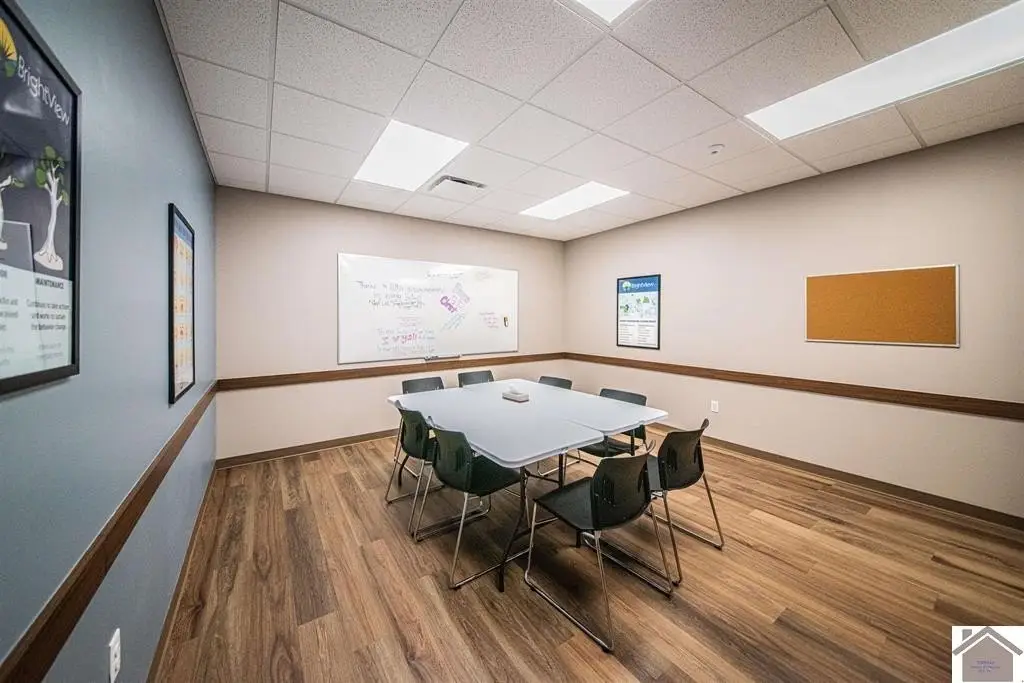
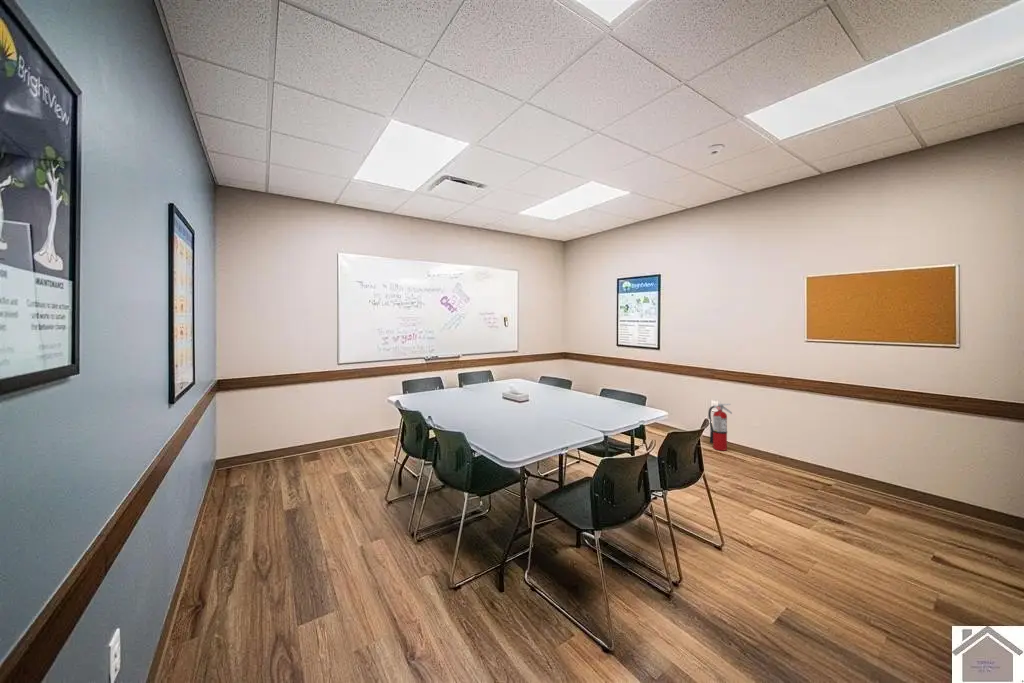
+ fire extinguisher (719, 424)
